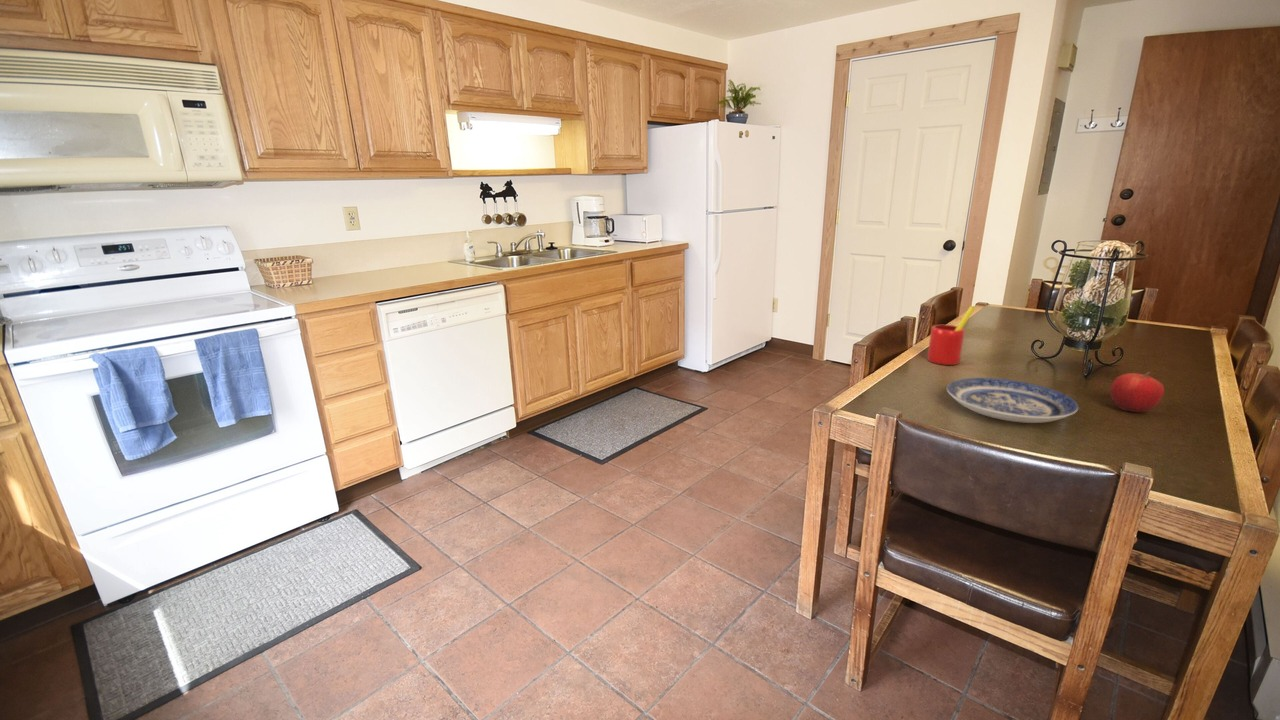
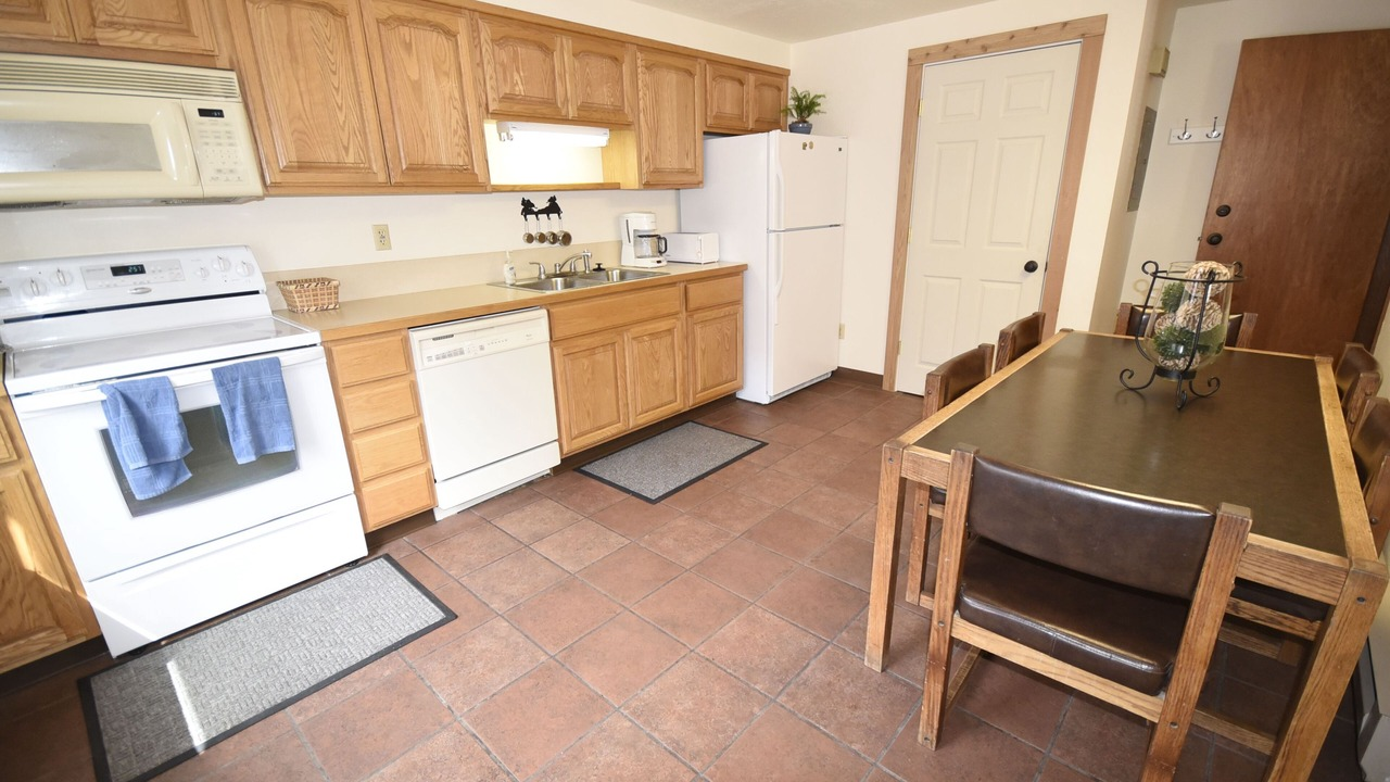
- fruit (1136, 391)
- plate (1007, 402)
- straw (950, 333)
